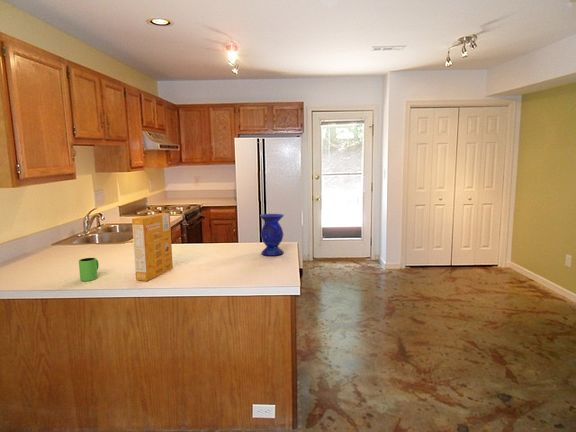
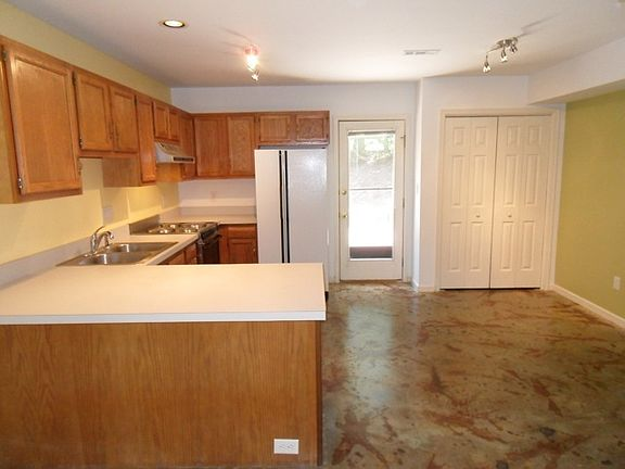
- cereal box (153, 245)
- mug (90, 268)
- vase (272, 234)
